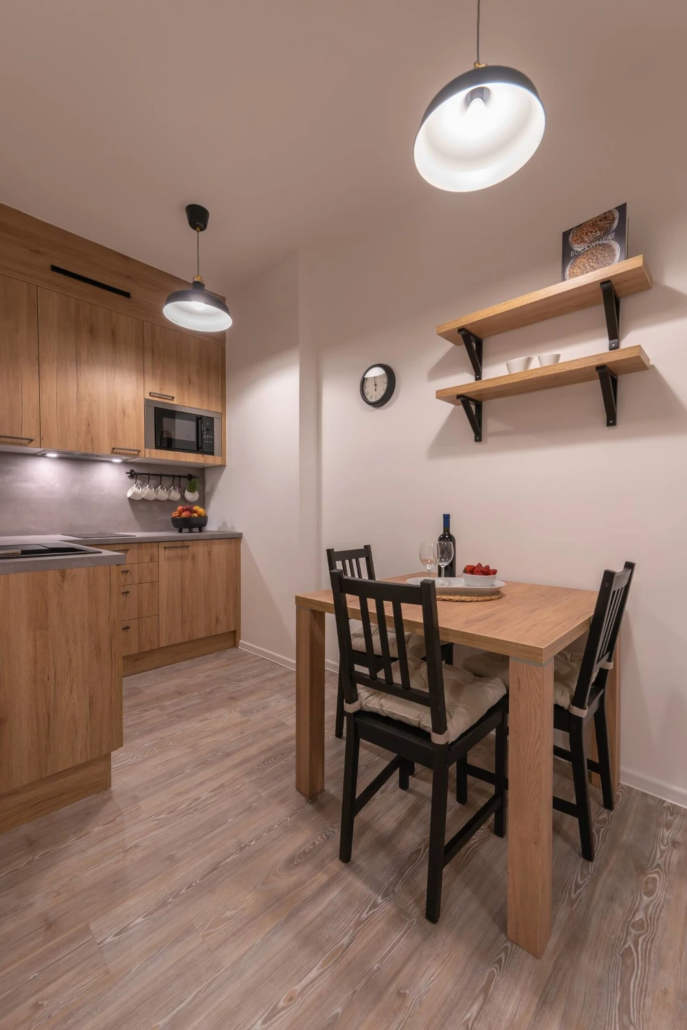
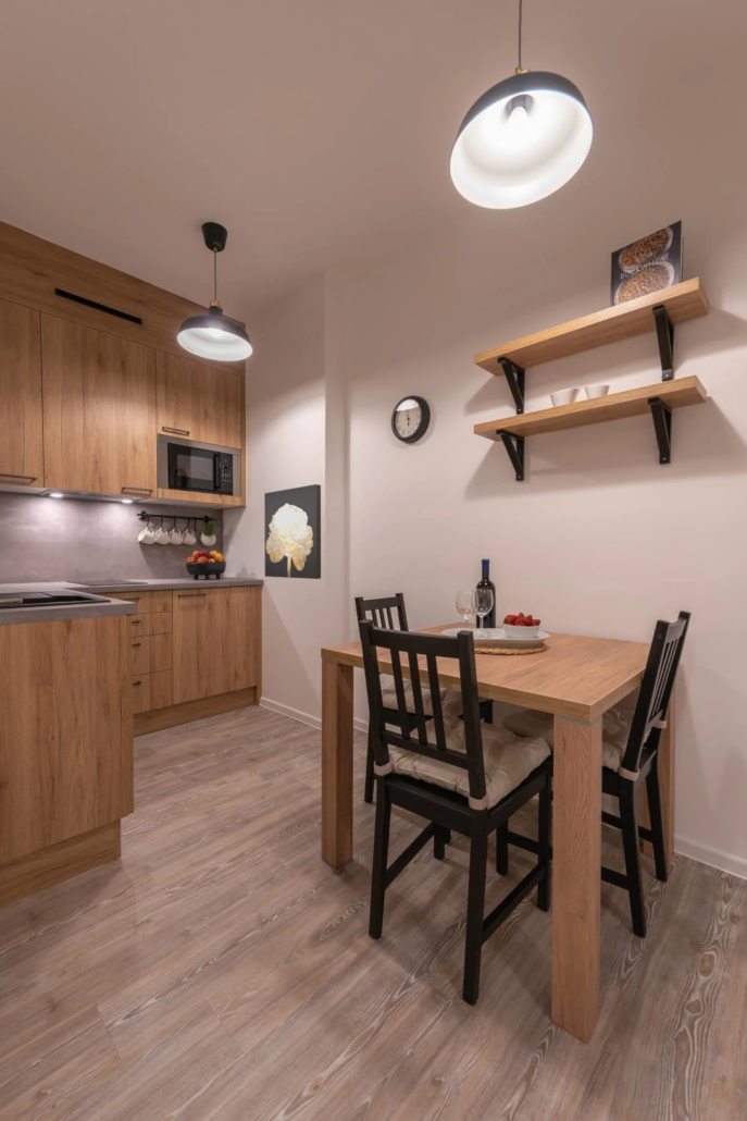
+ wall art (291, 533)
